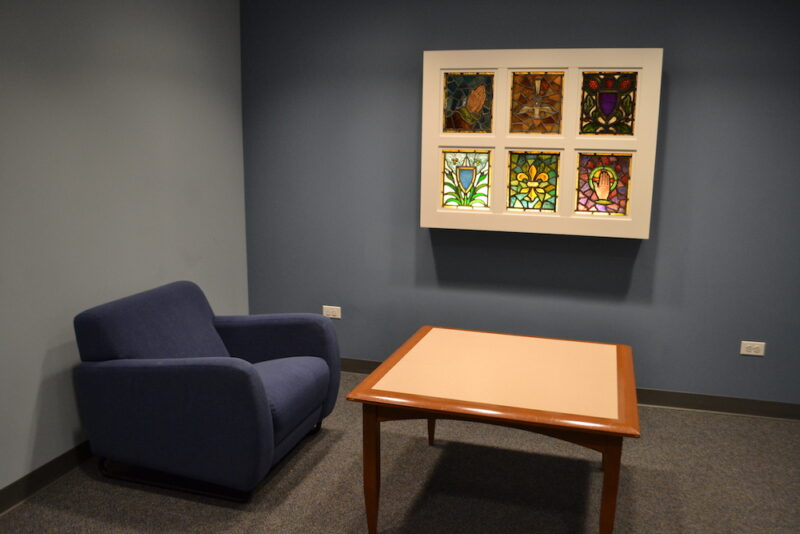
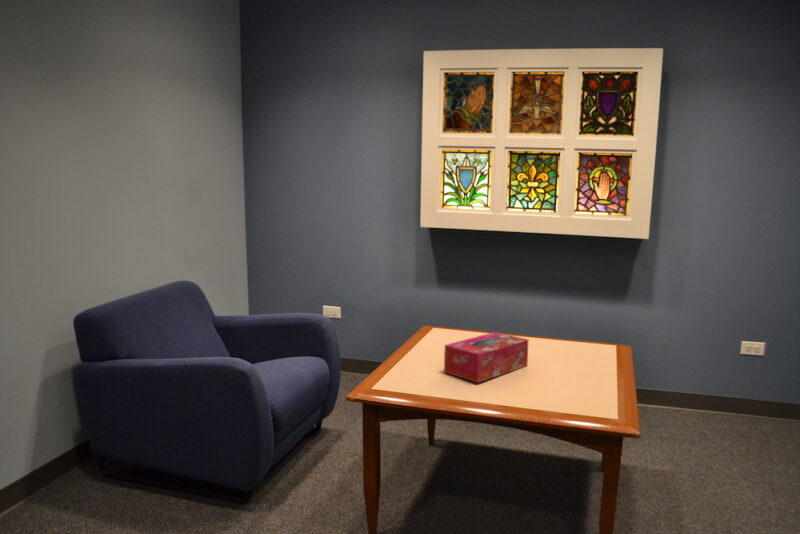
+ tissue box (486, 355)
